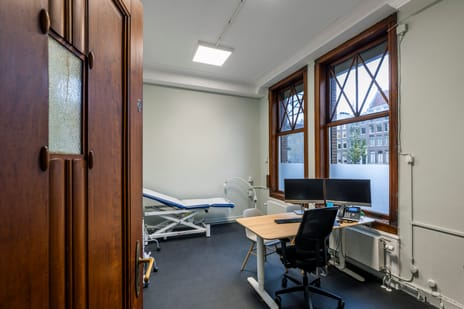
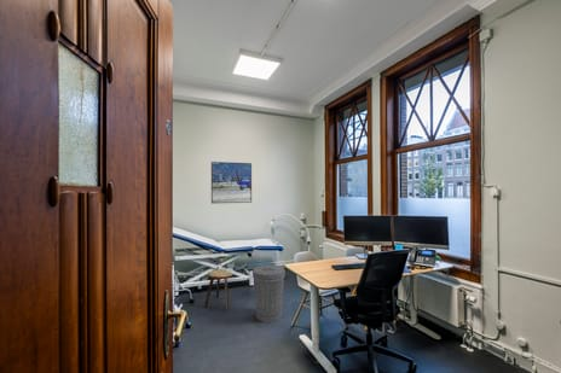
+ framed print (231, 182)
+ stool (218, 287)
+ trash can (268, 291)
